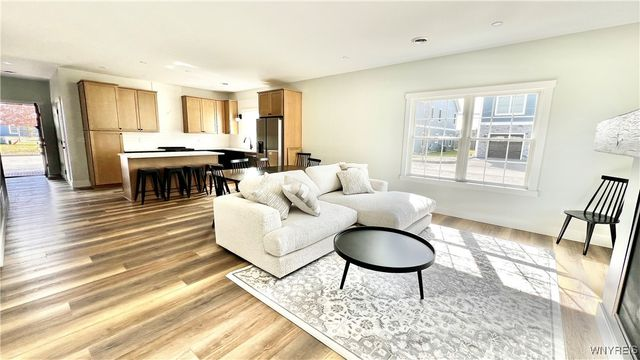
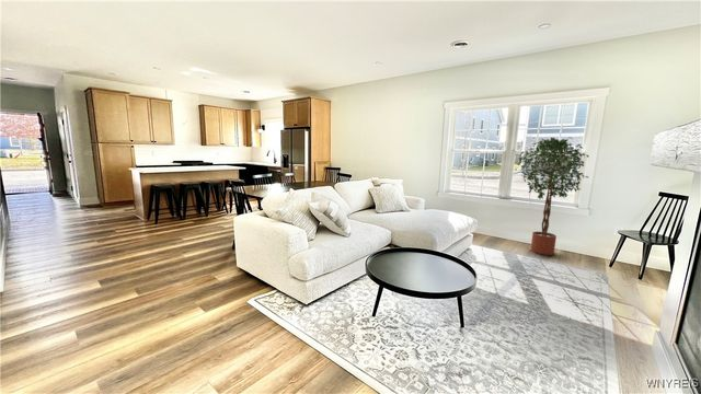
+ potted tree (547, 196)
